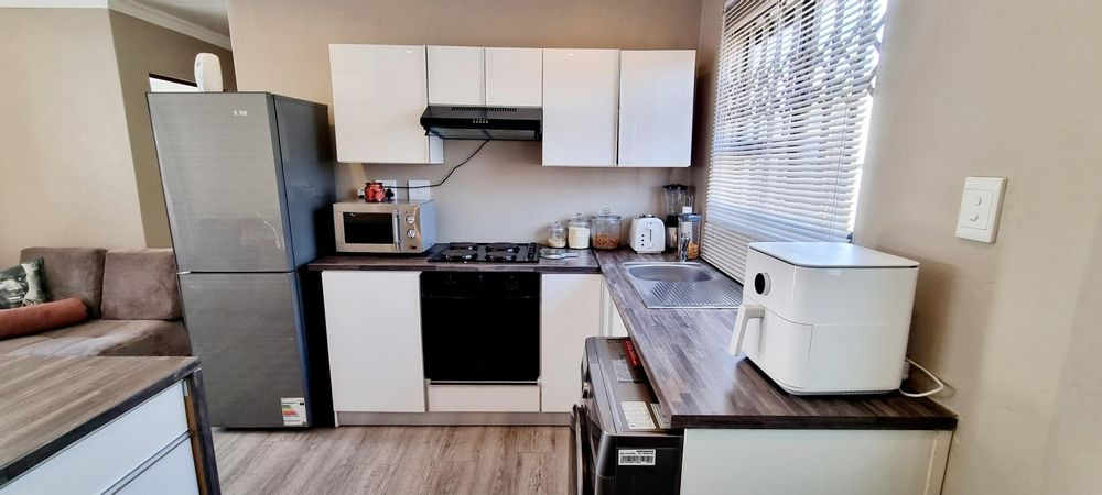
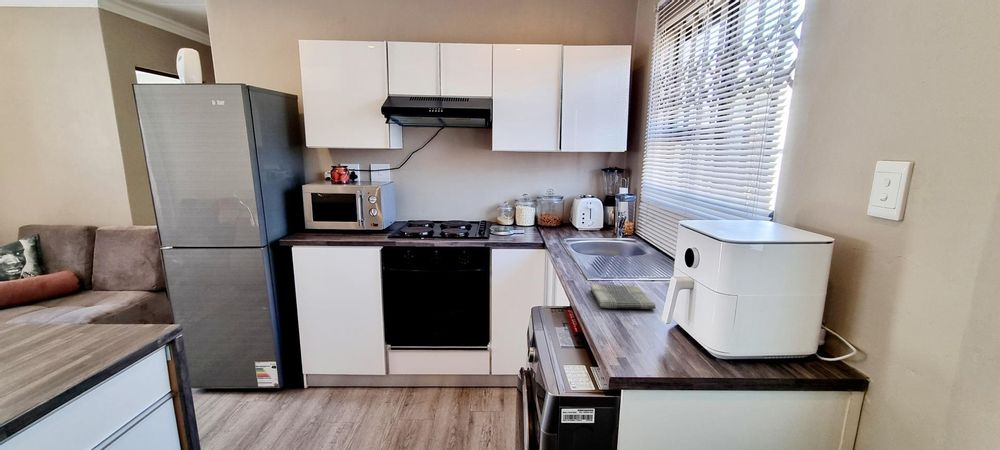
+ dish towel (620, 294)
